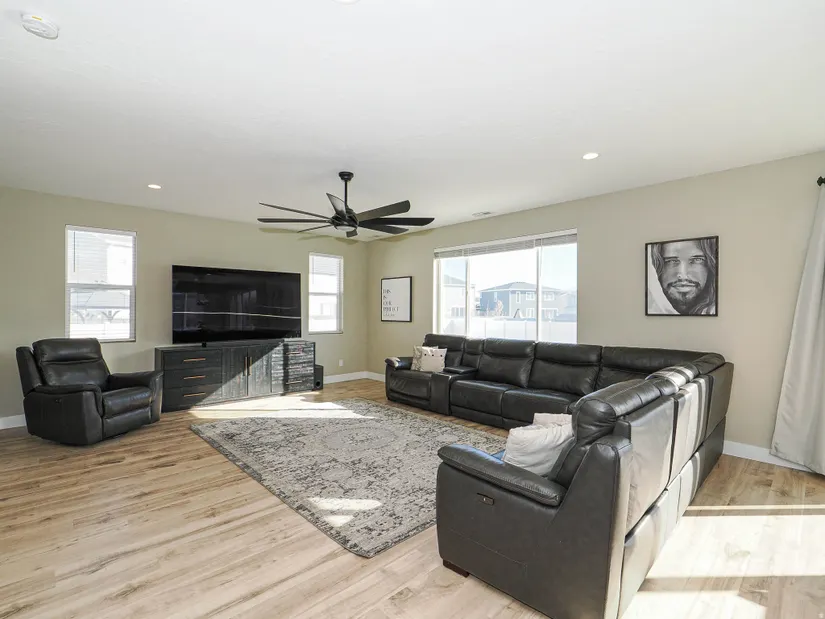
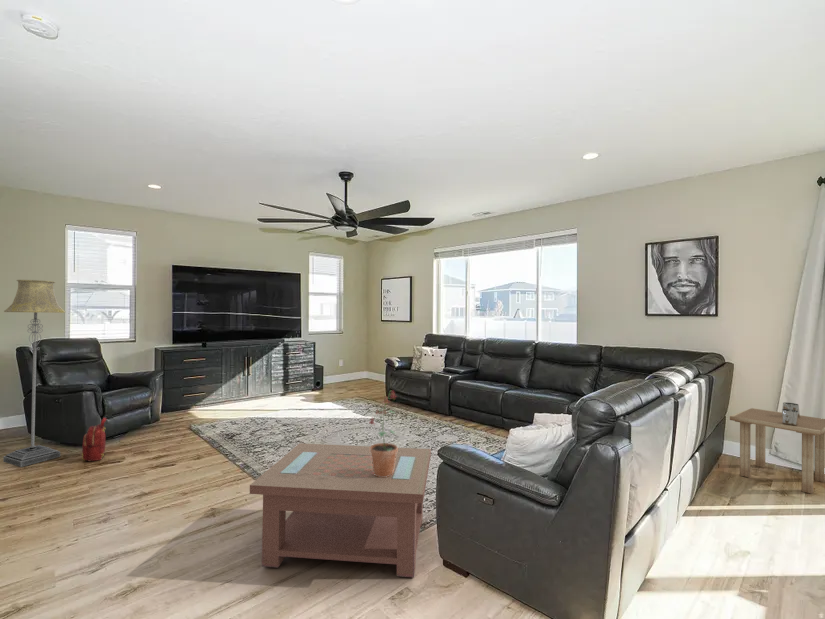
+ coffee table (351, 502)
+ floor lamp (34, 369)
+ potted plant (382, 432)
+ backpack (94, 438)
+ side table (784, 429)
